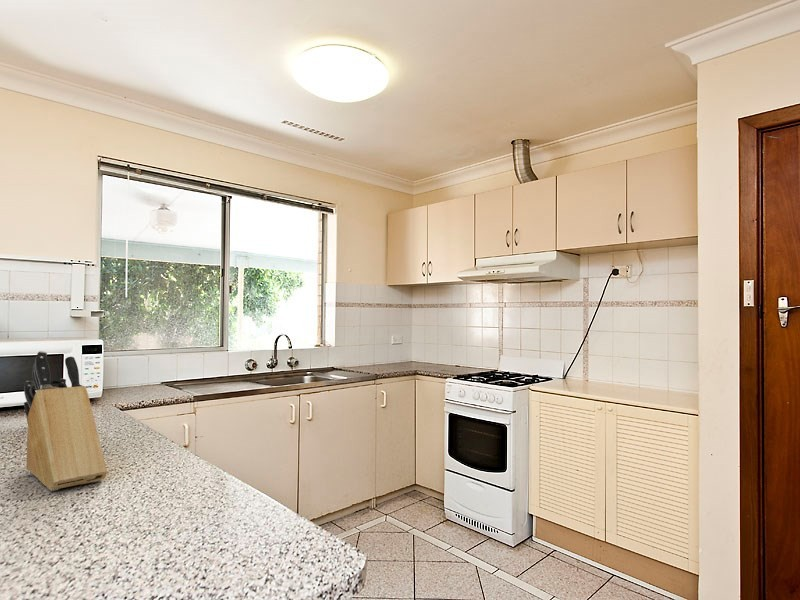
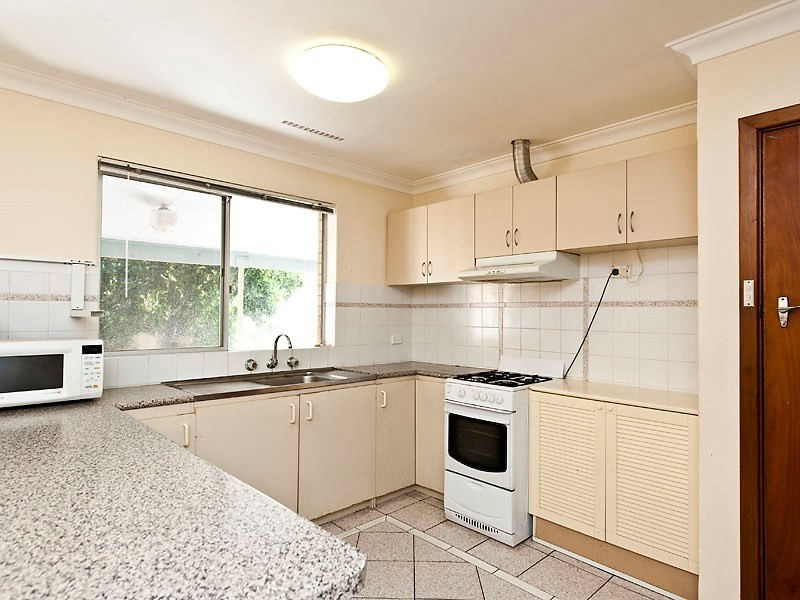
- knife block (61, 412)
